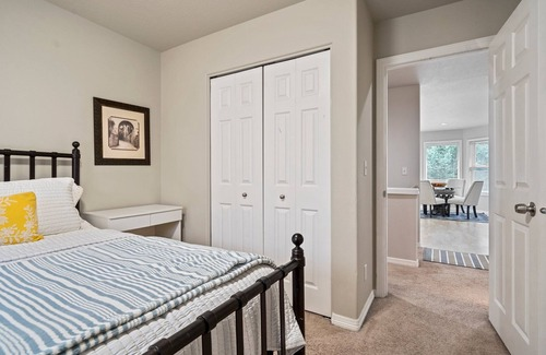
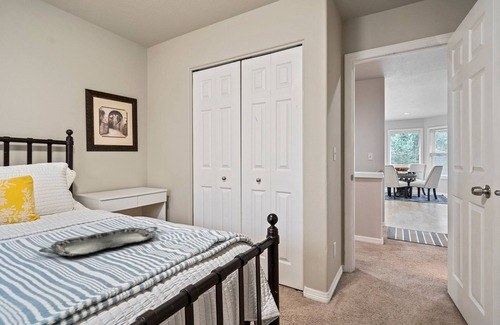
+ serving tray (106, 239)
